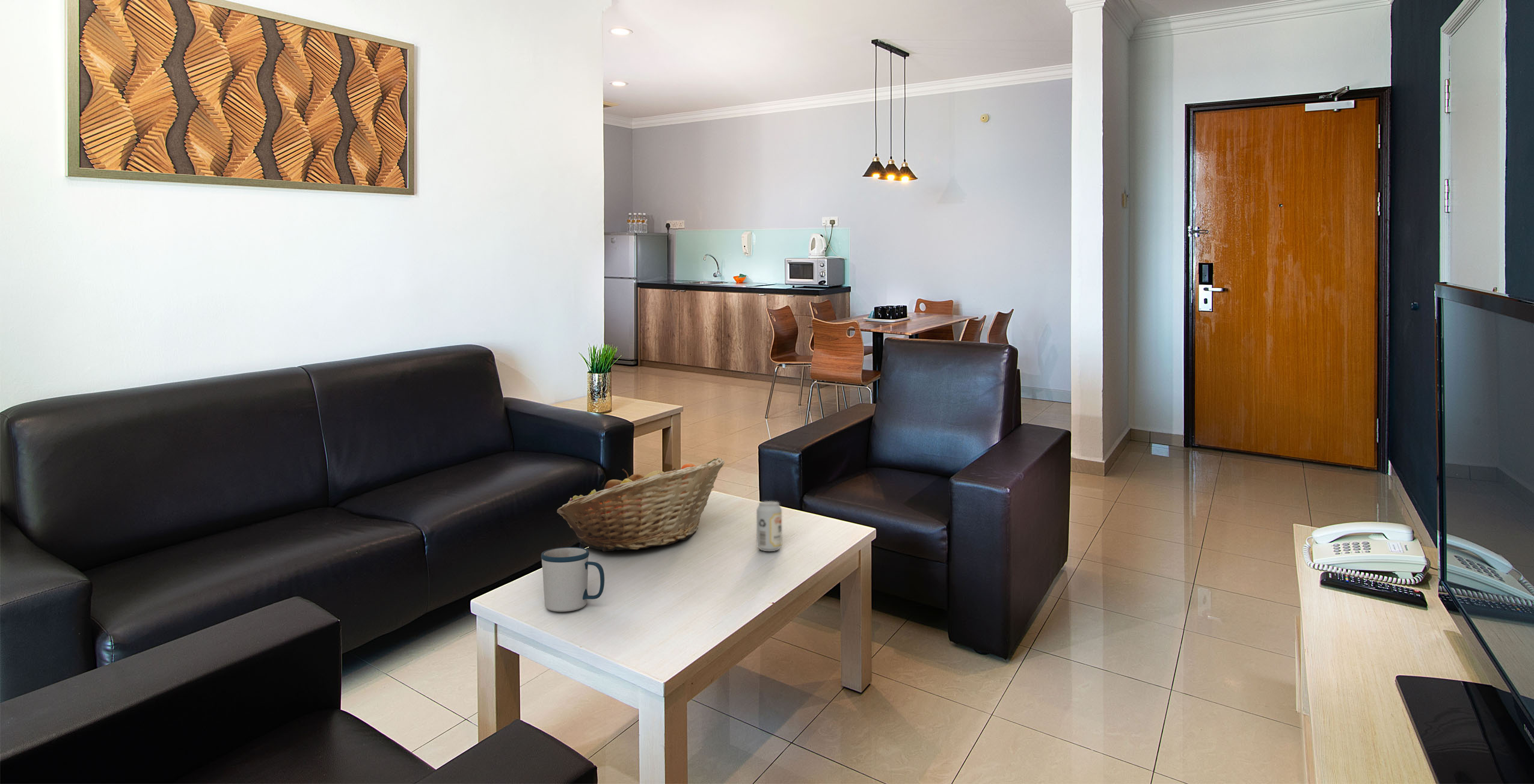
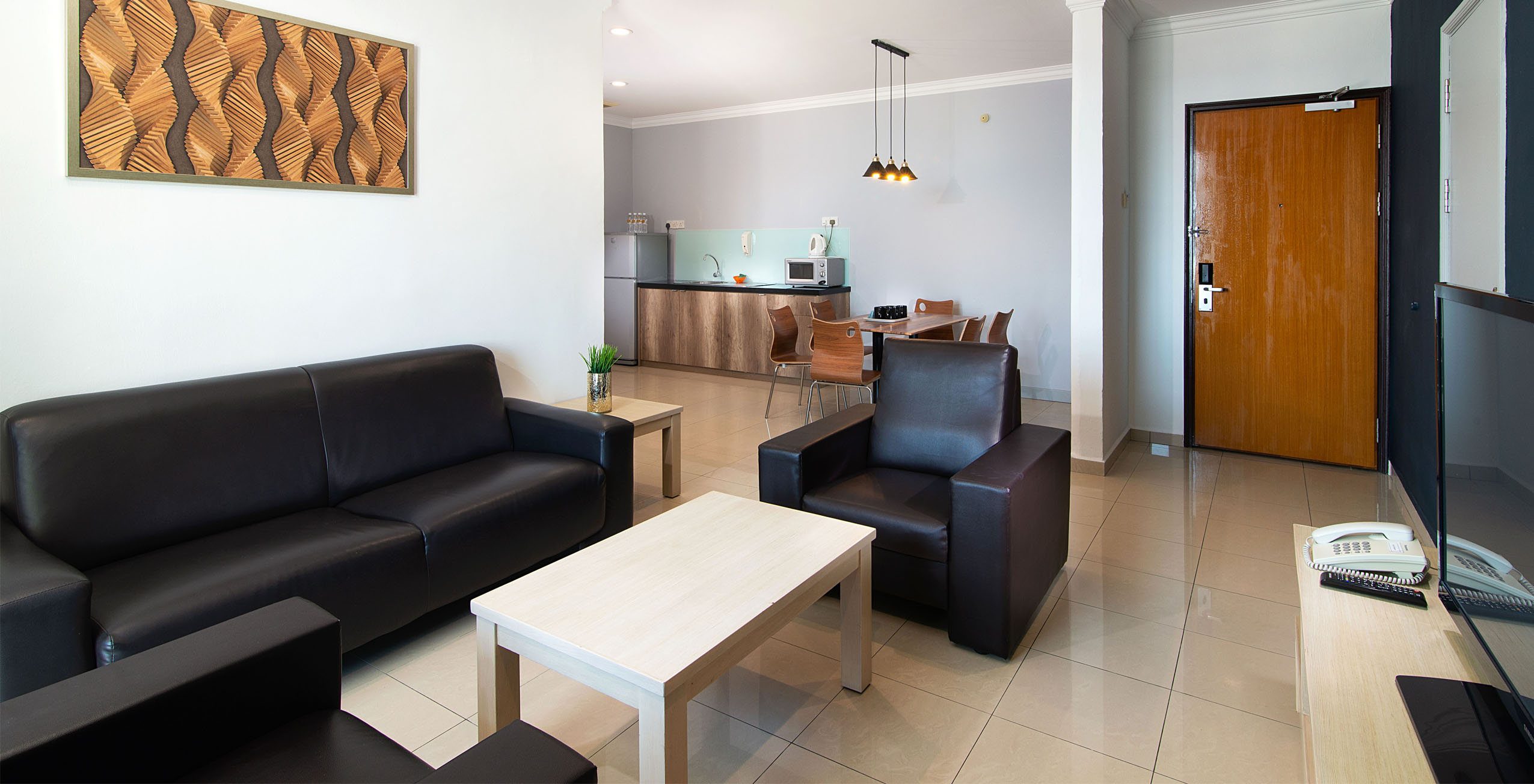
- beverage can (769, 526)
- mug (569, 579)
- fruit basket (645, 498)
